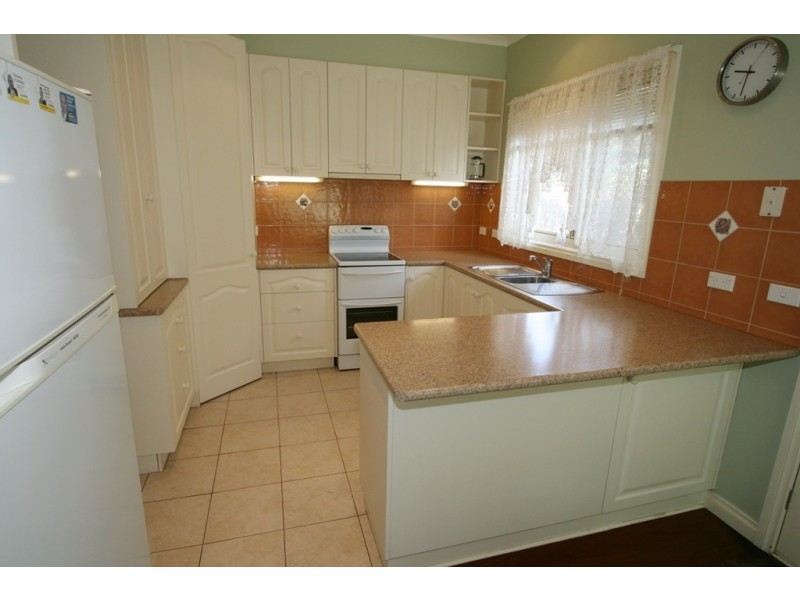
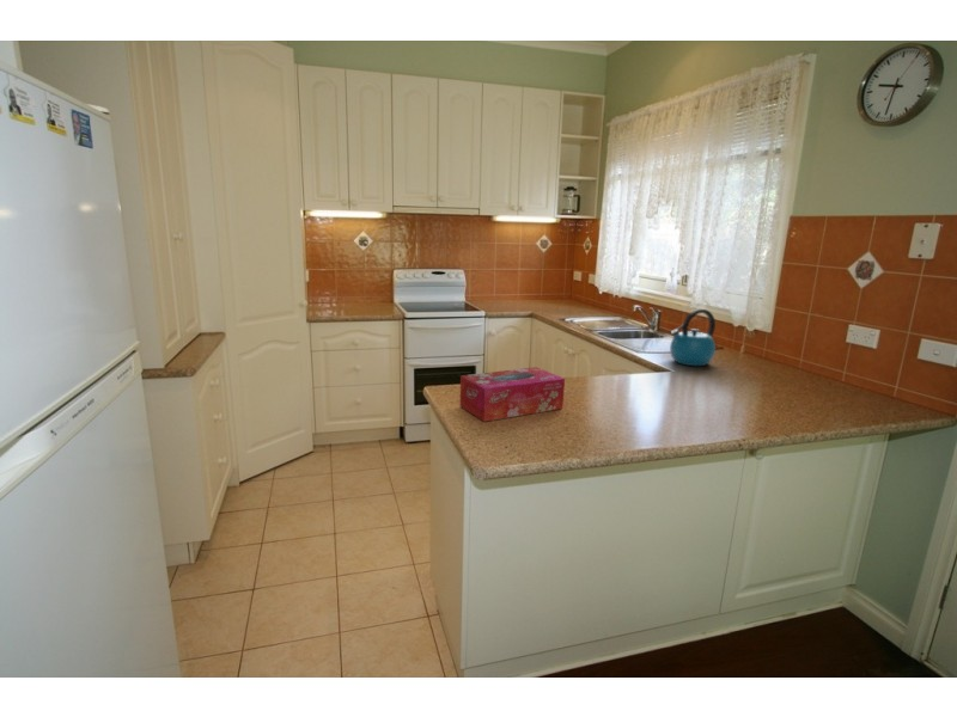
+ kettle (691, 336)
+ tissue box (512, 392)
